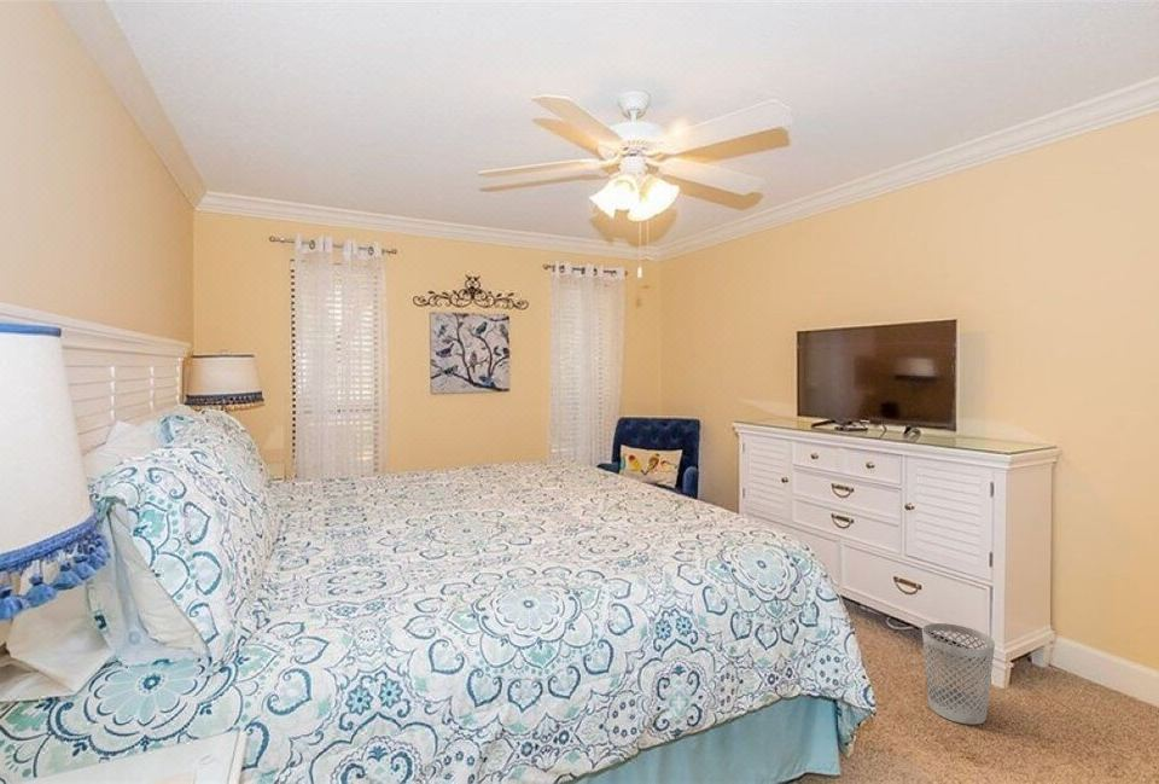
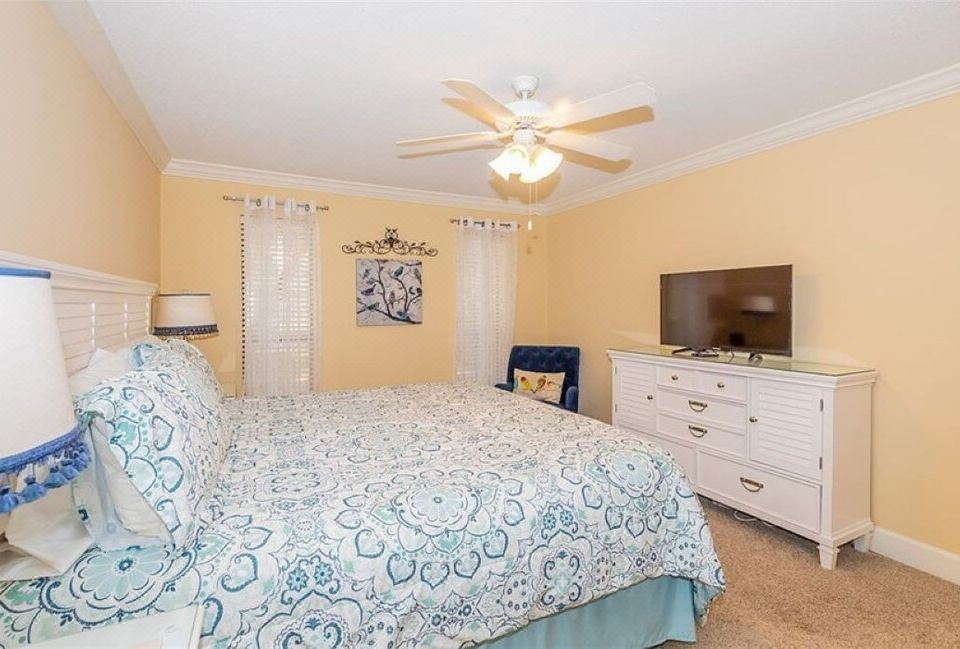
- wastebasket (956, 673)
